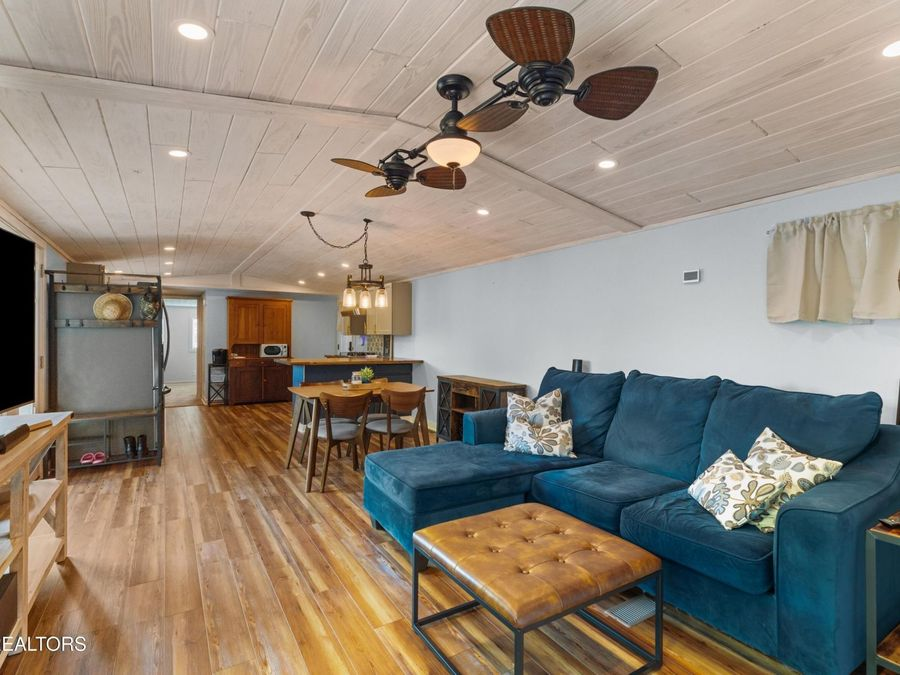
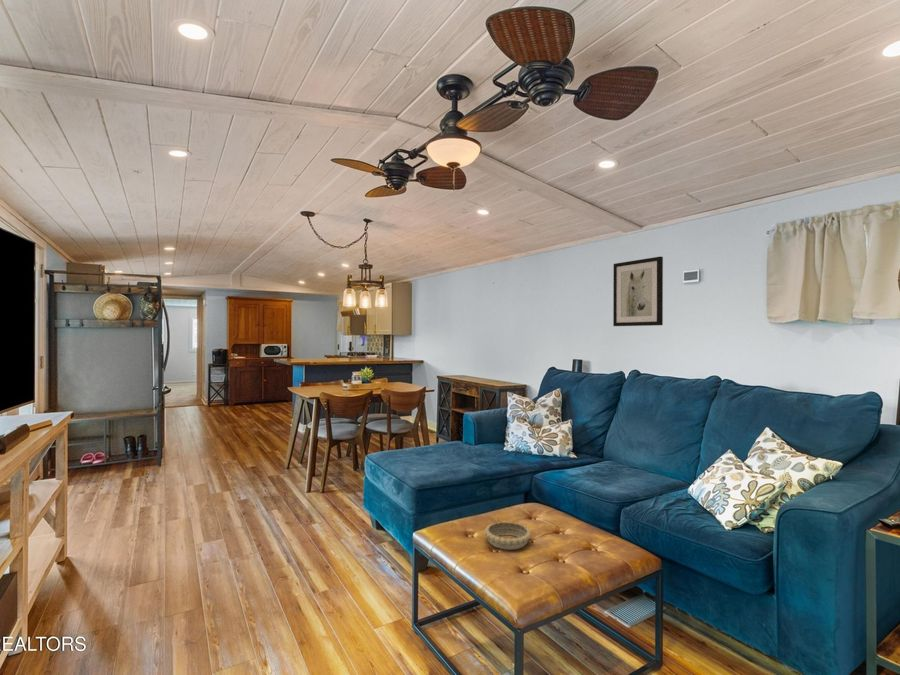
+ wall art (636, 293)
+ decorative bowl (507, 534)
